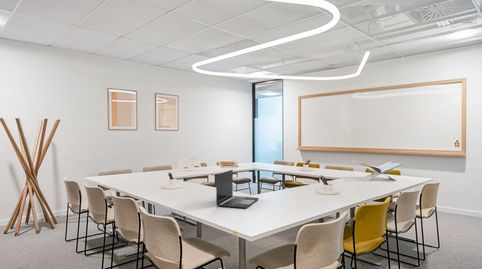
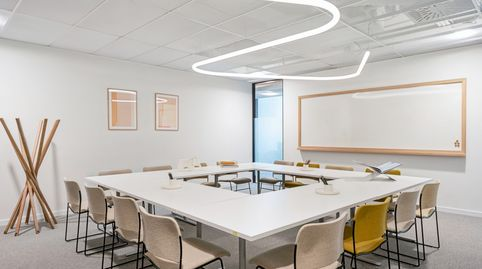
- laptop (232, 187)
